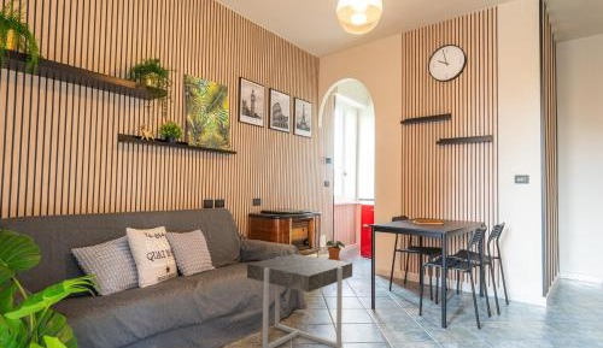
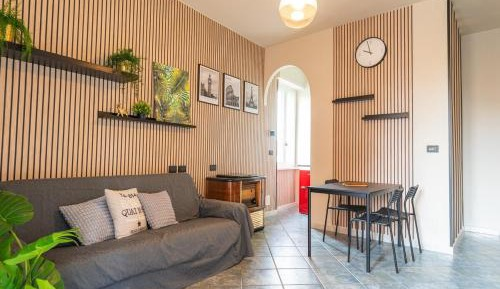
- potted plant (334, 250)
- side table (302, 290)
